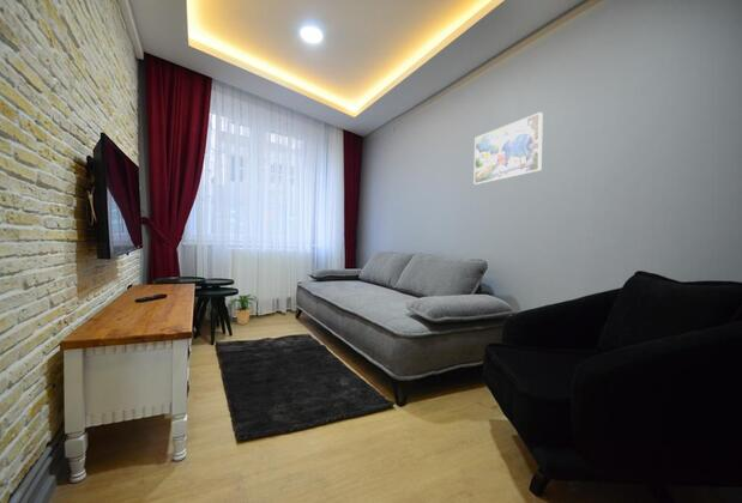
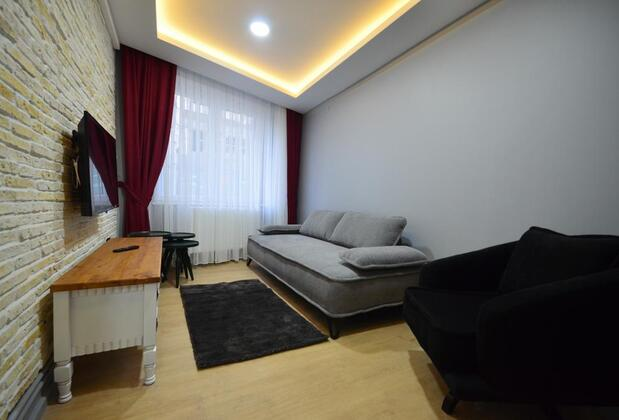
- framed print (505, 152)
- potted plant (243, 309)
